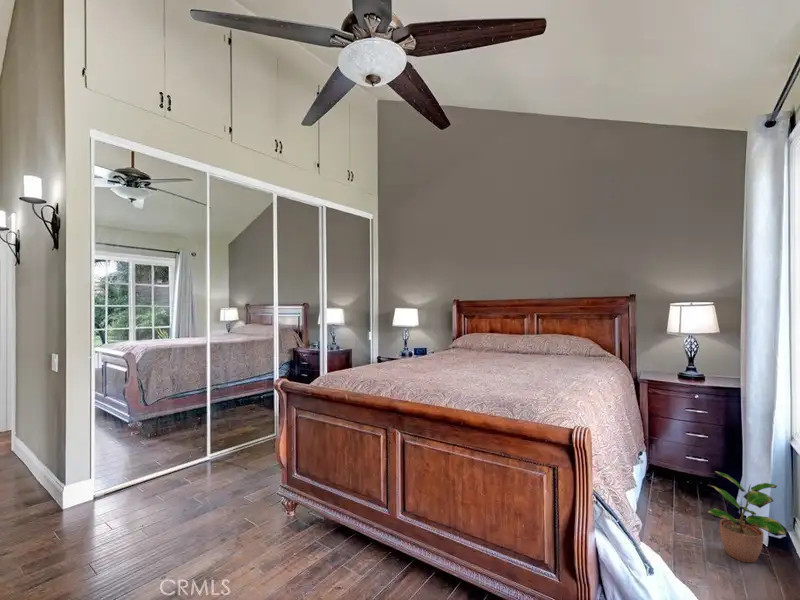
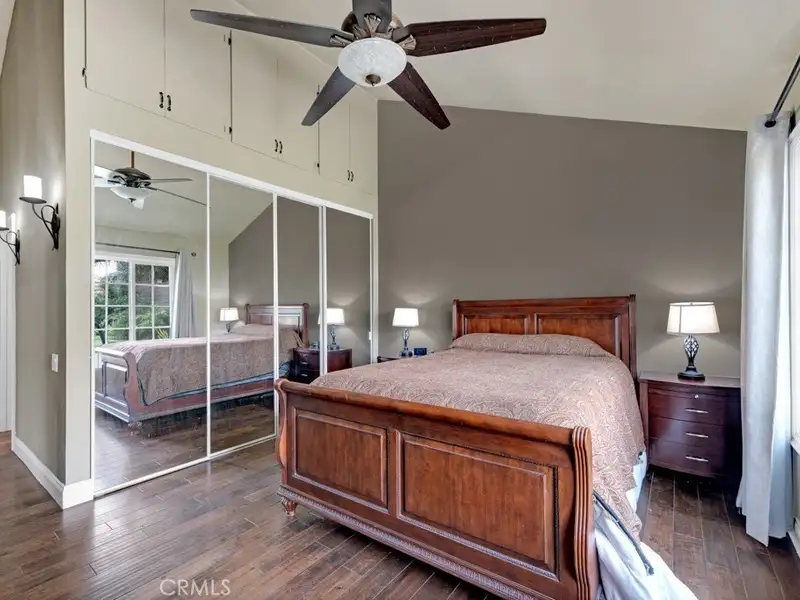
- potted plant (743, 515)
